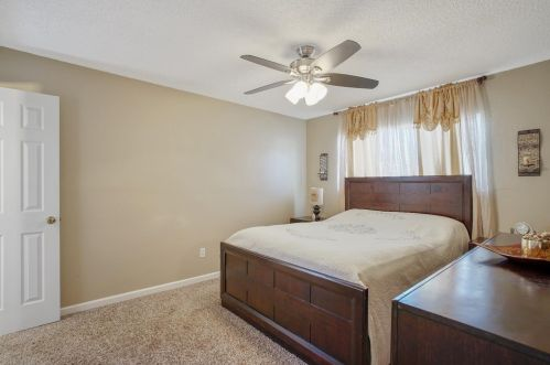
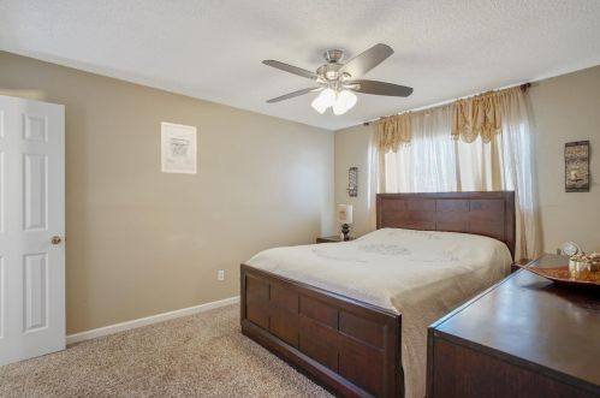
+ wall art (179, 148)
